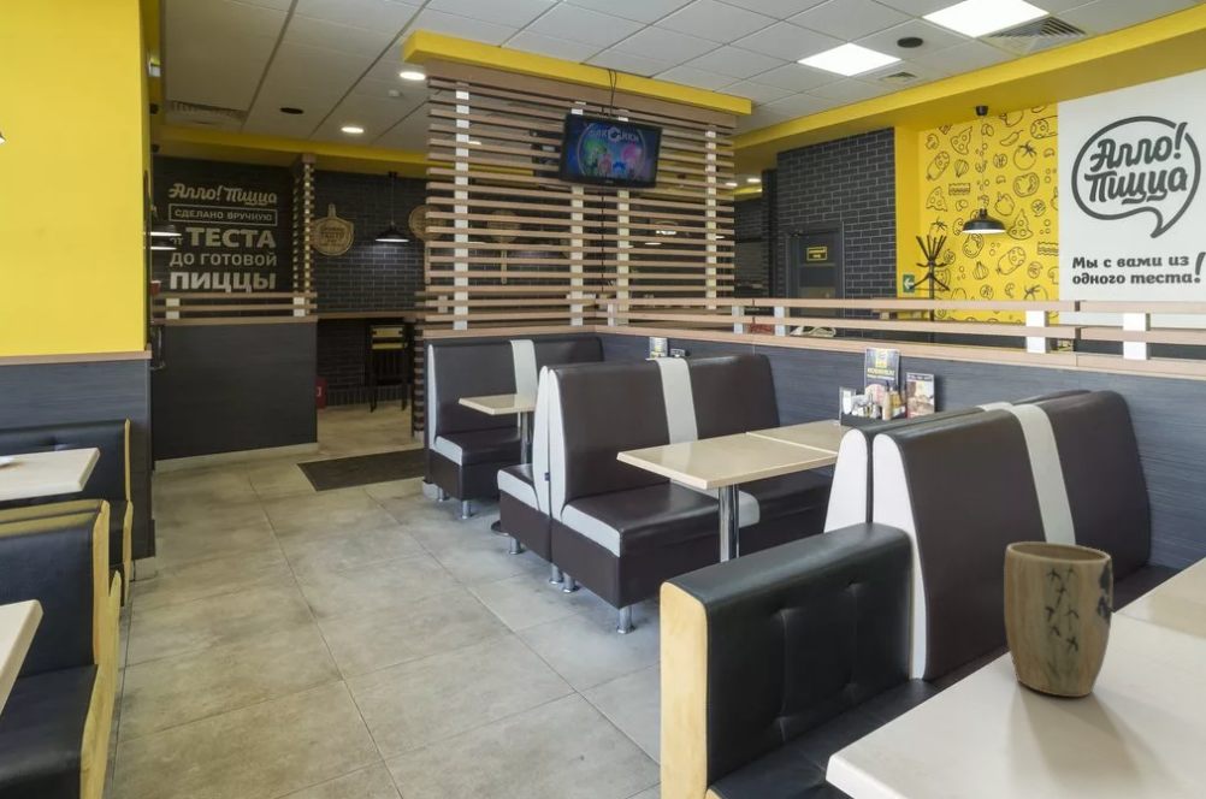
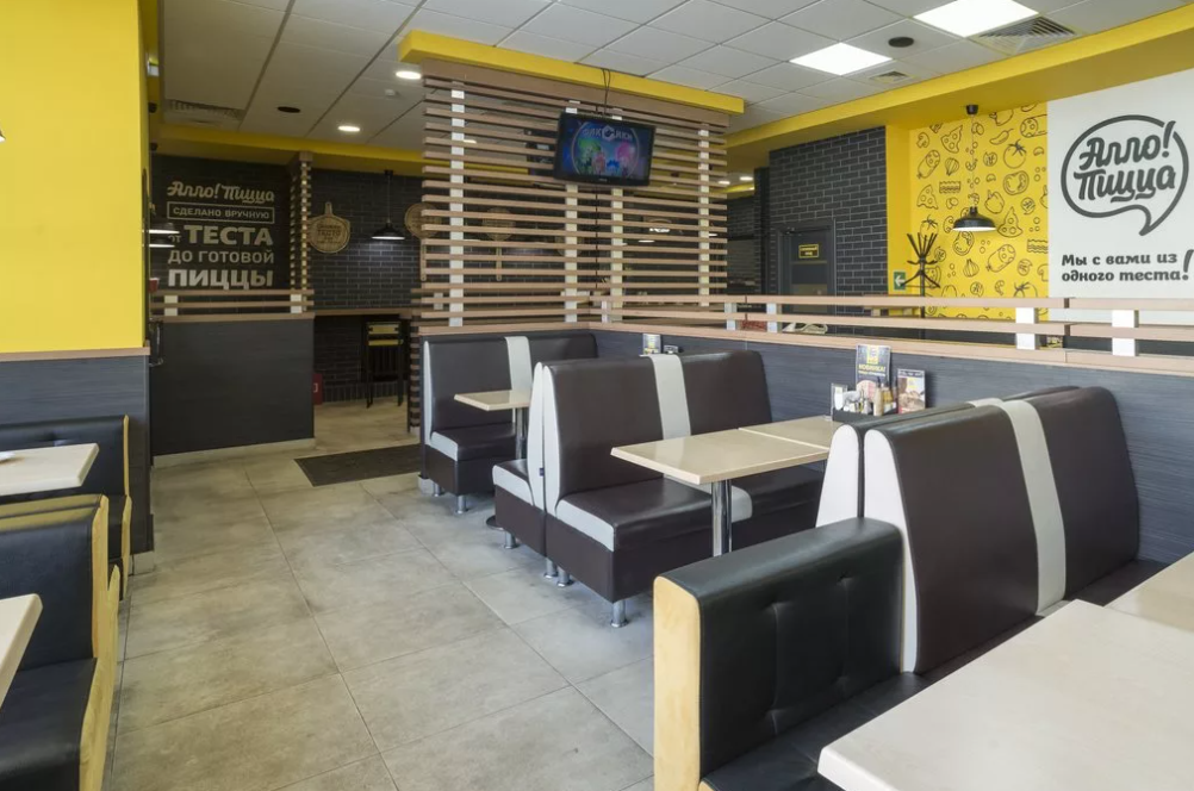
- plant pot (1056, 617)
